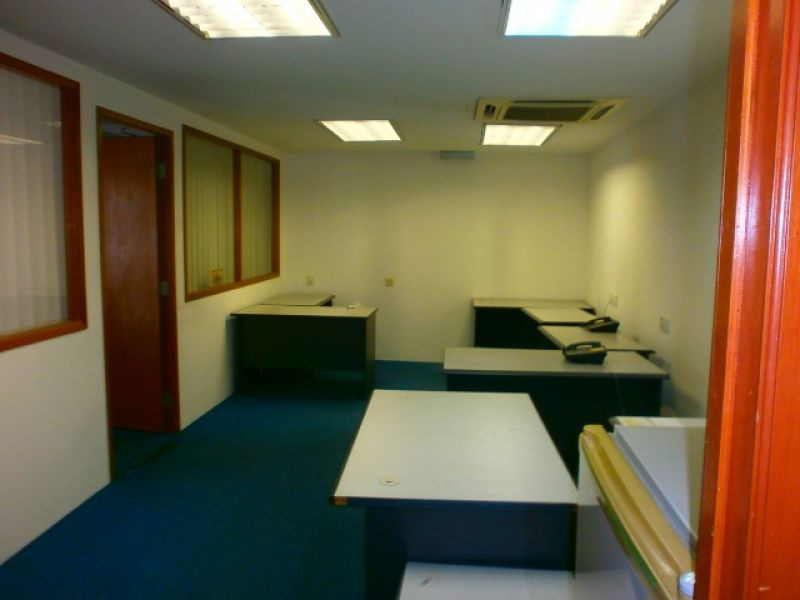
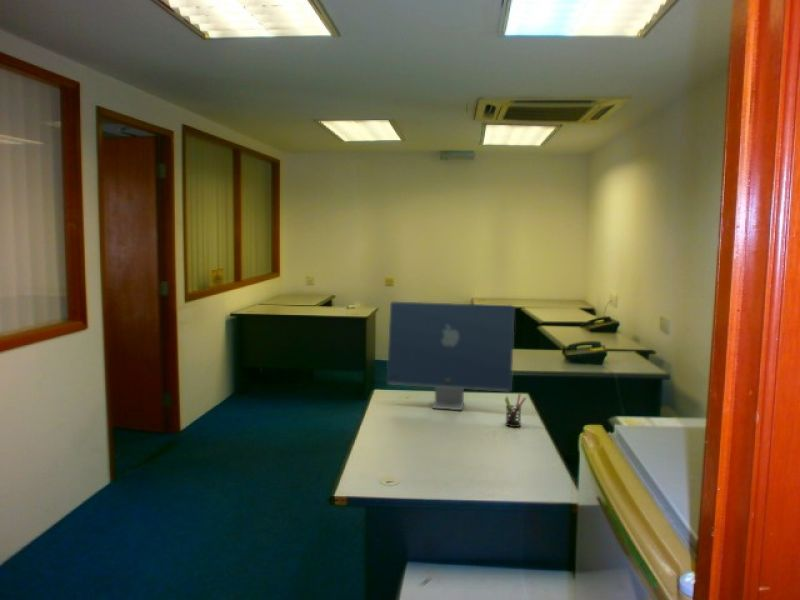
+ pen holder (513, 408)
+ computer monitor (449, 354)
